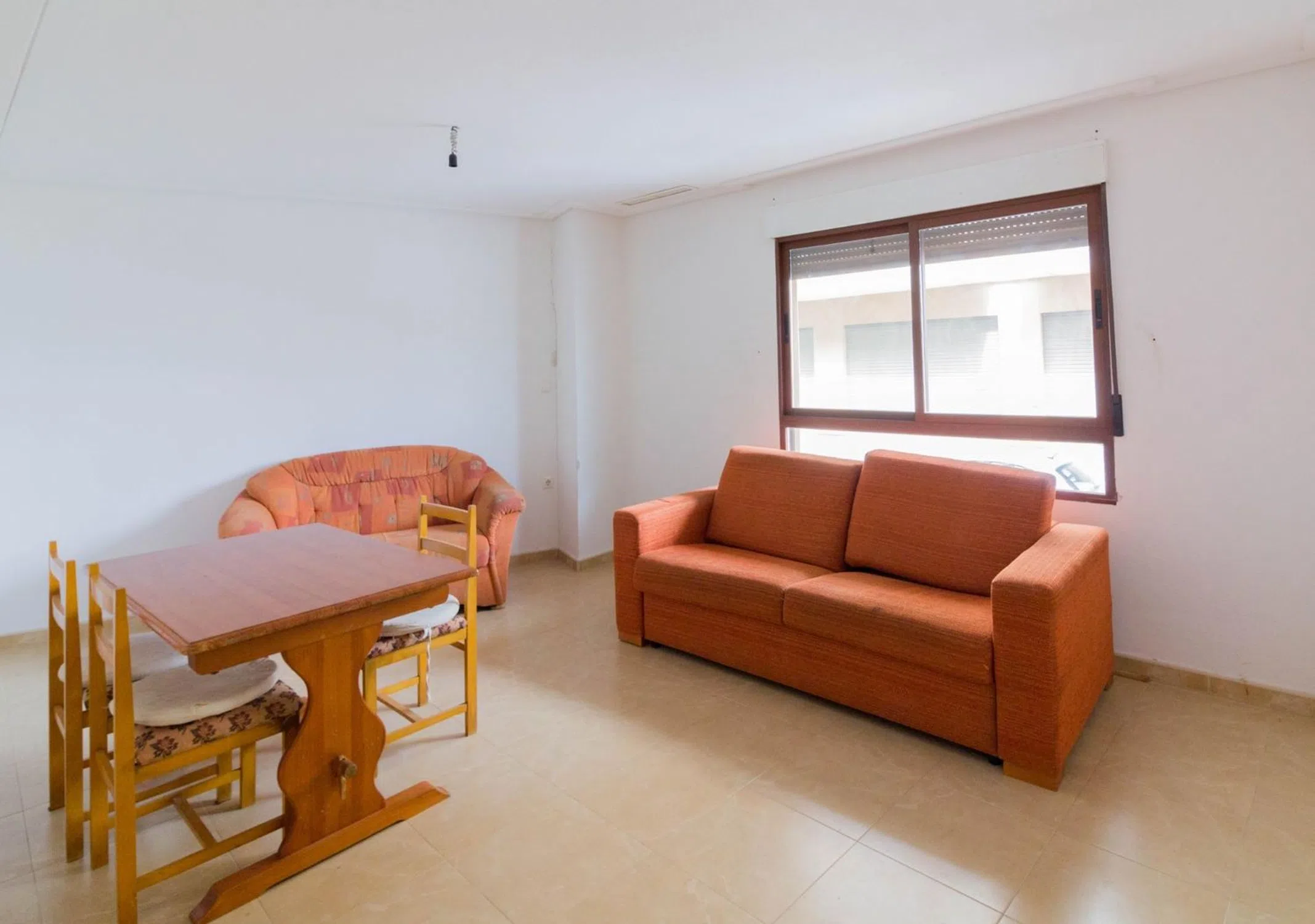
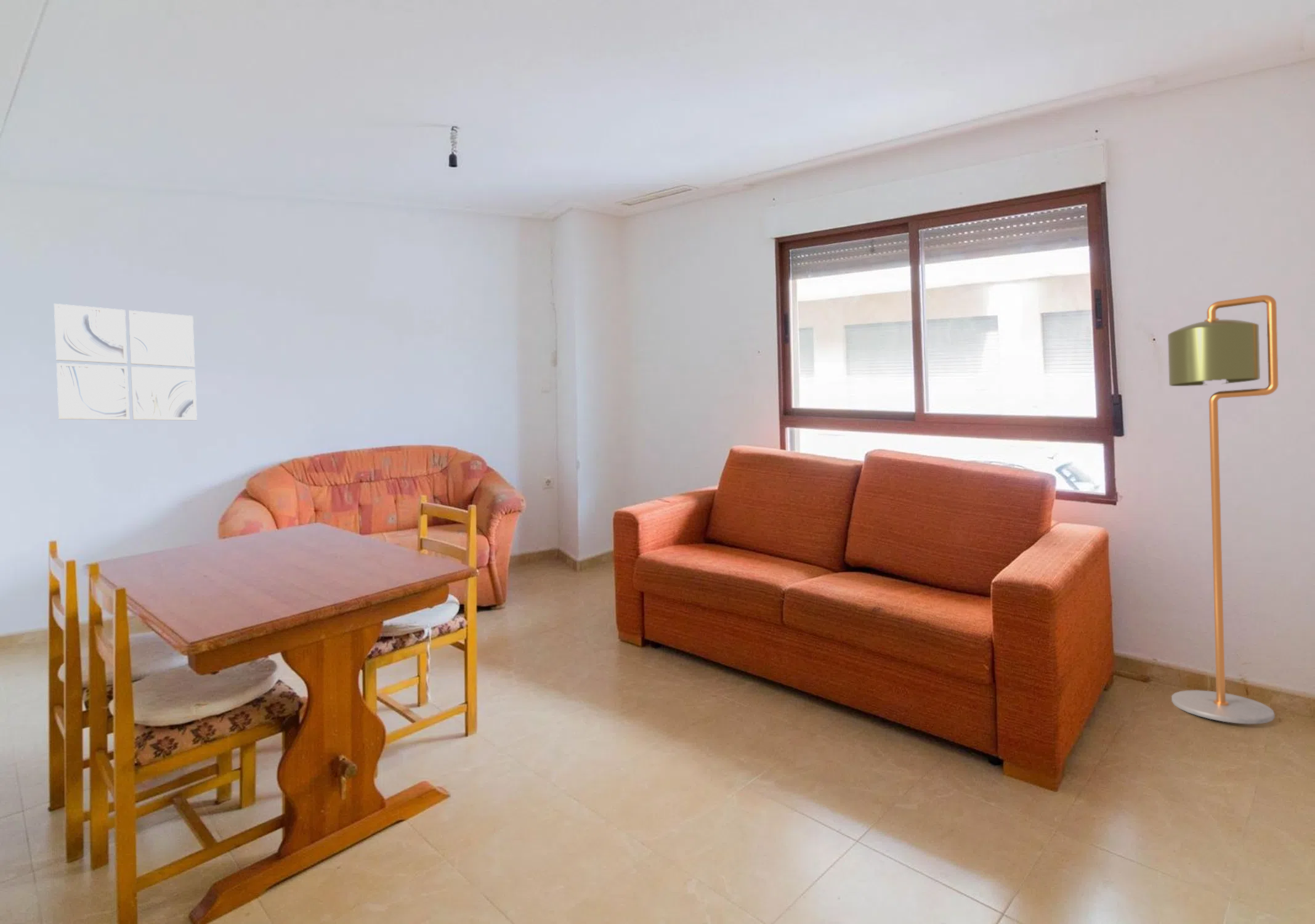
+ wall art (131, 363)
+ floor lamp (1220, 506)
